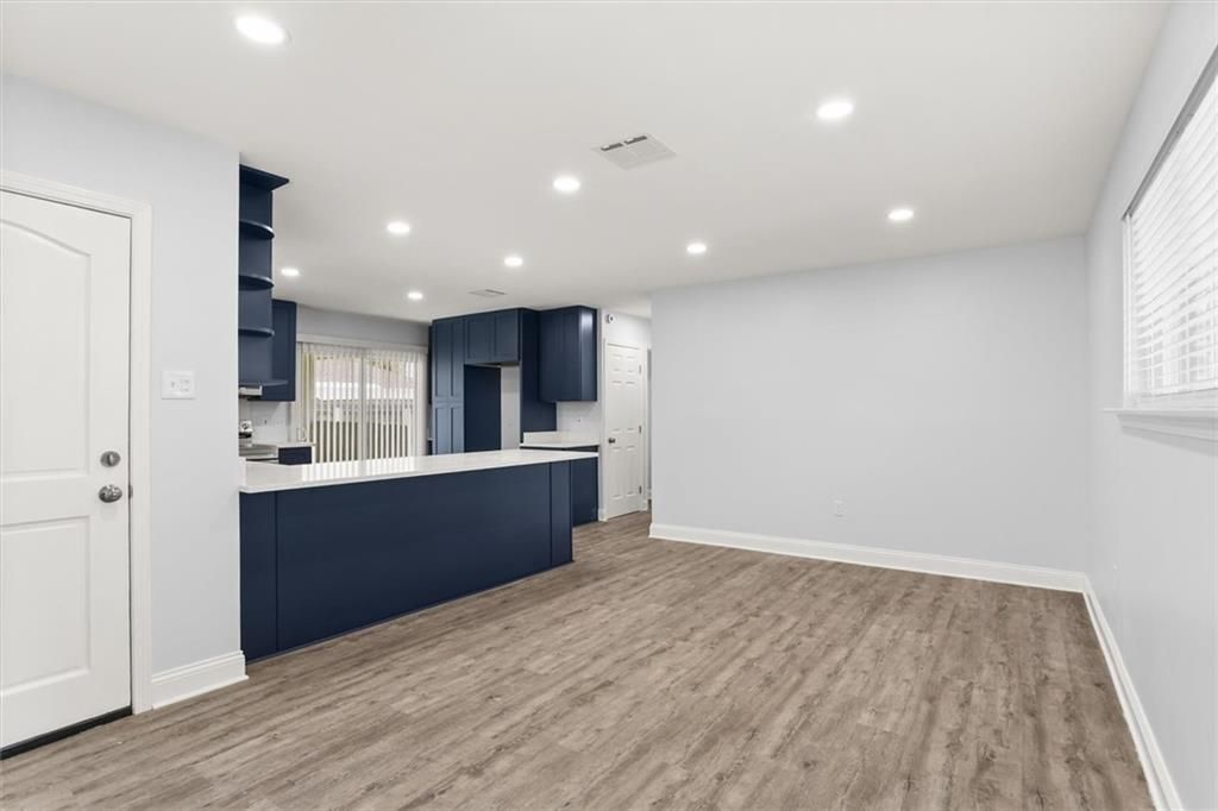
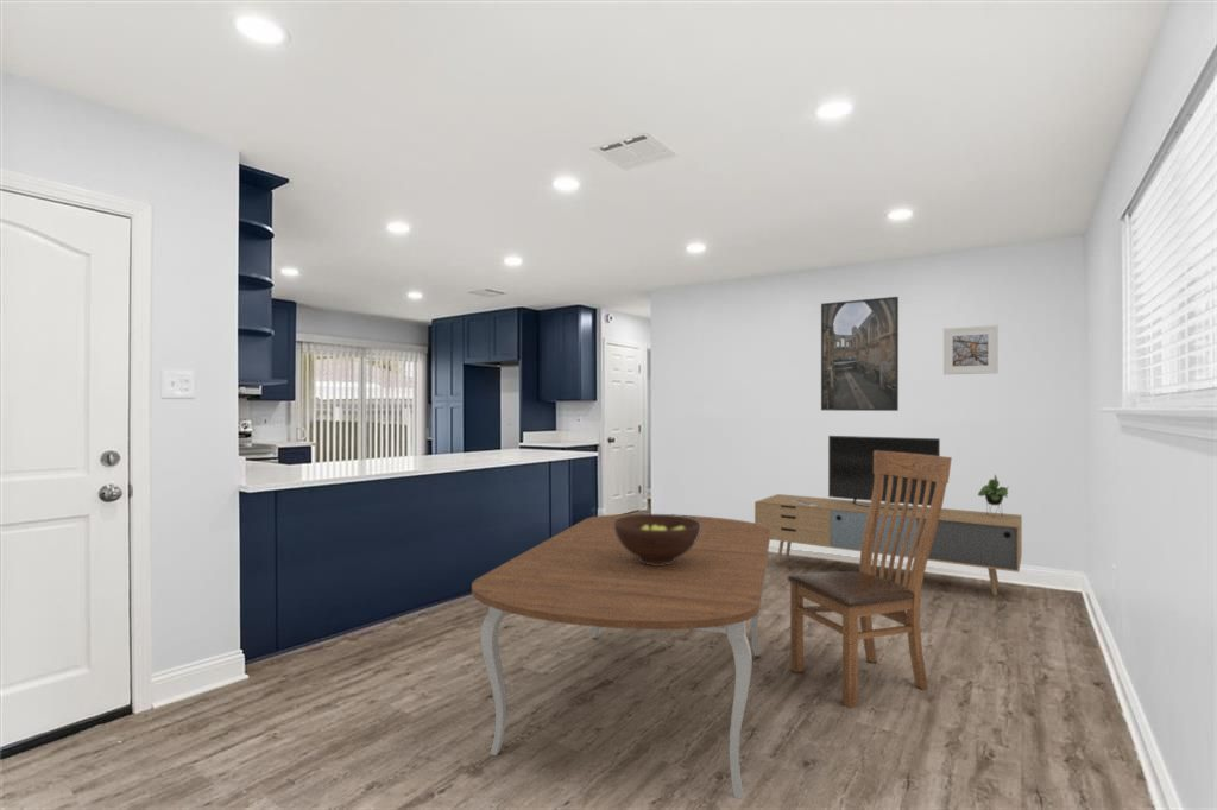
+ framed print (858, 355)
+ fruit bowl (657, 540)
+ media console (881, 505)
+ chair (865, 567)
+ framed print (970, 350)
+ dining table (648, 622)
